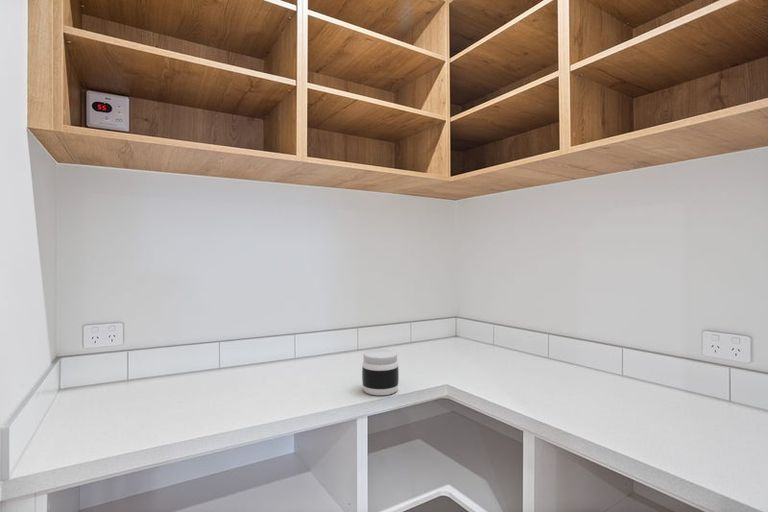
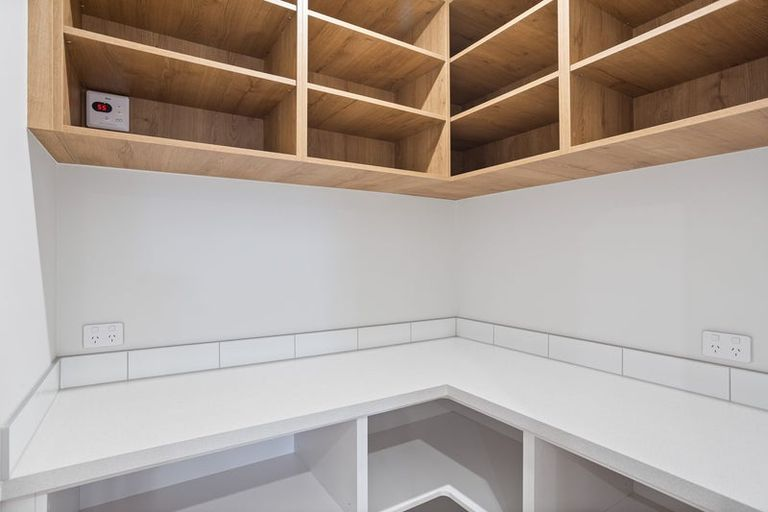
- jar (380, 371)
